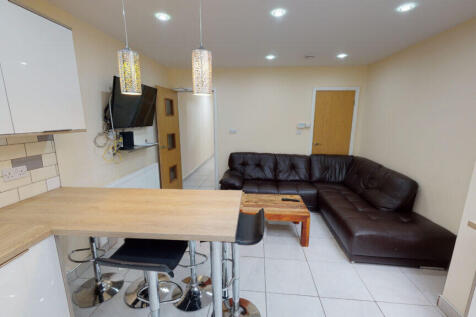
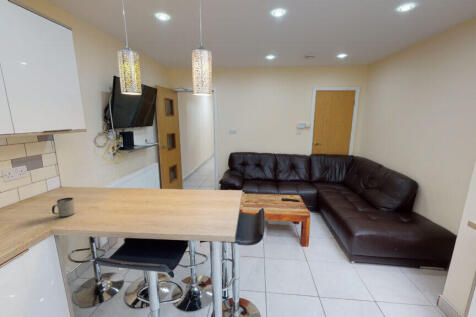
+ mug (63, 208)
